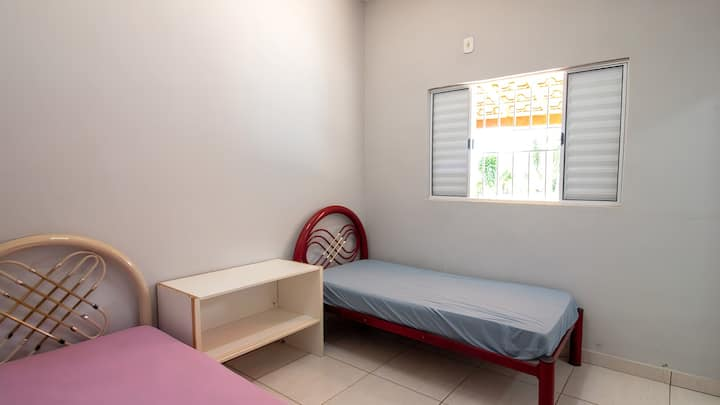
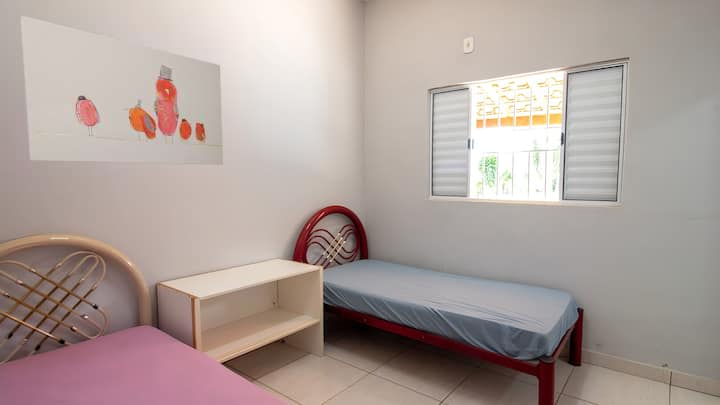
+ wall art (140, 104)
